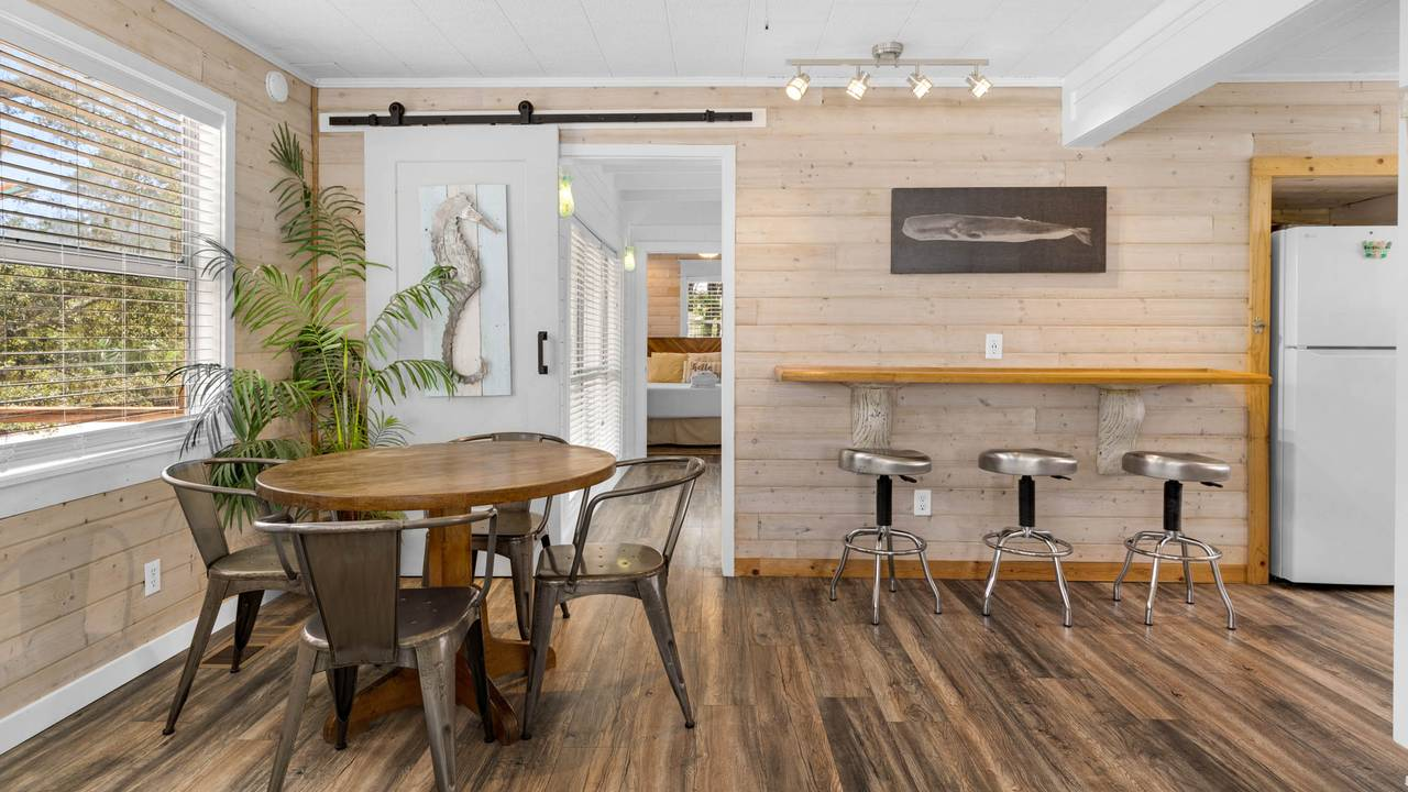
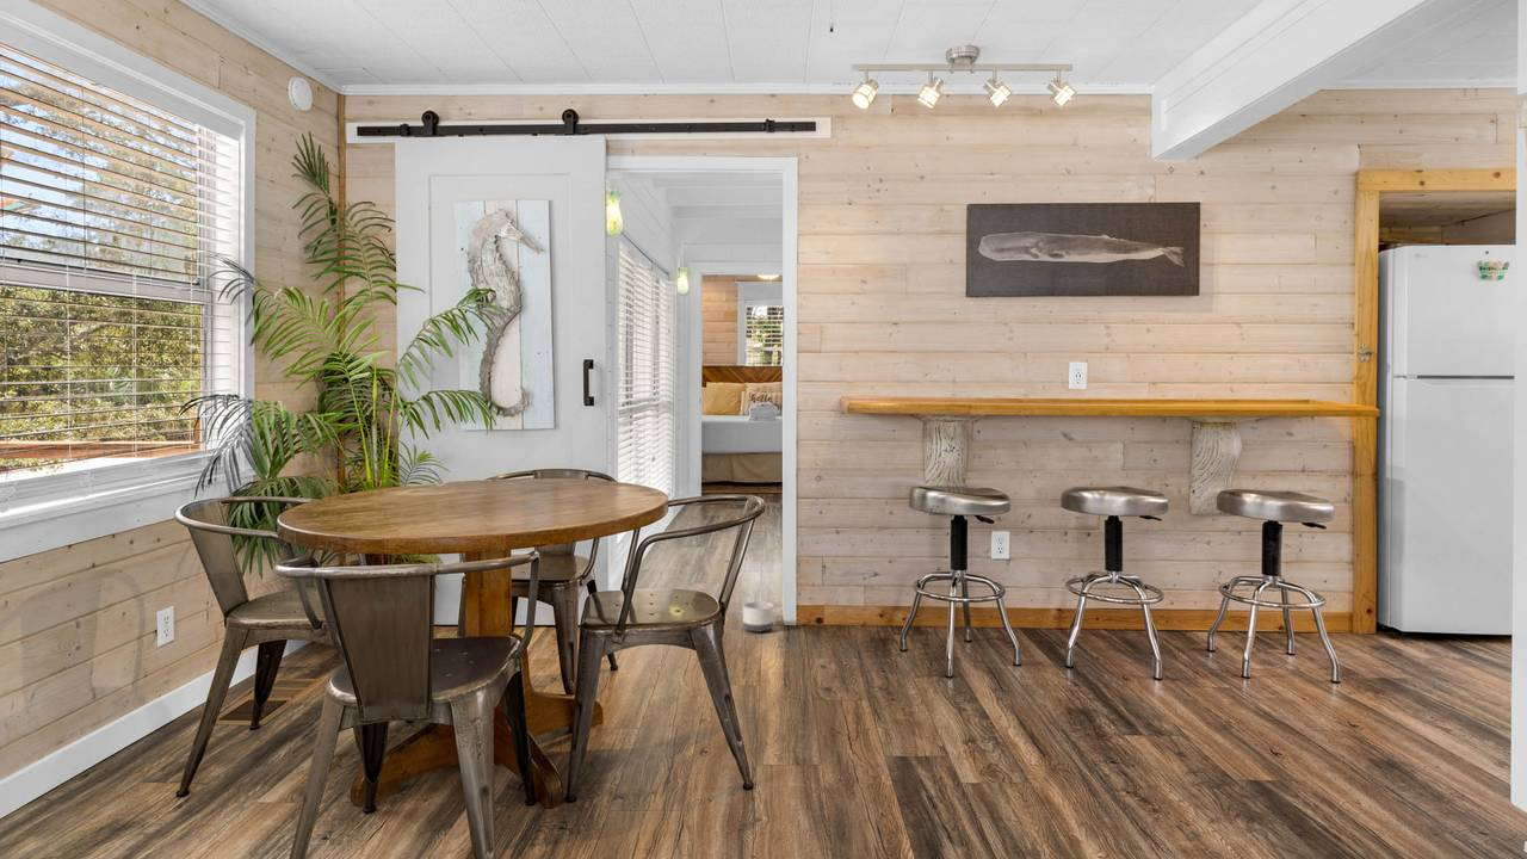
+ planter (758, 617)
